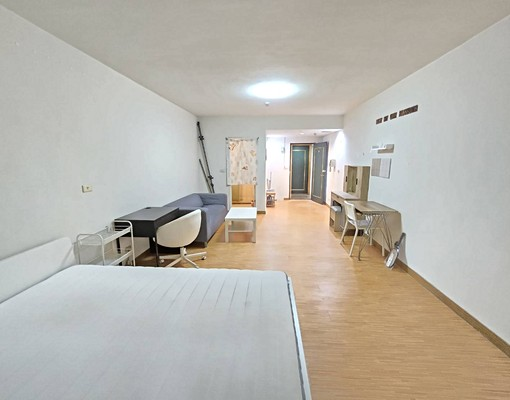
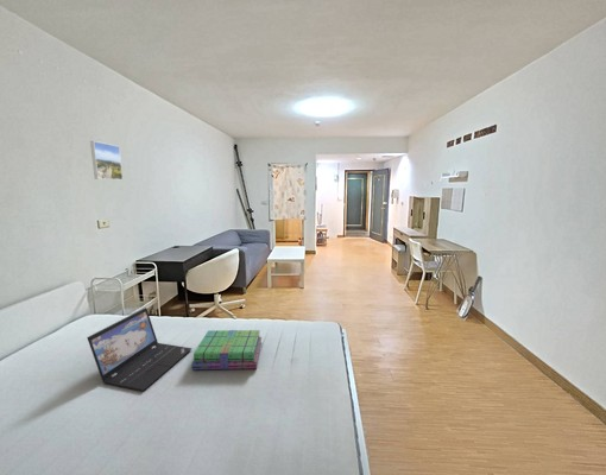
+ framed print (107, 162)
+ stack of books (229, 348)
+ laptop (144, 344)
